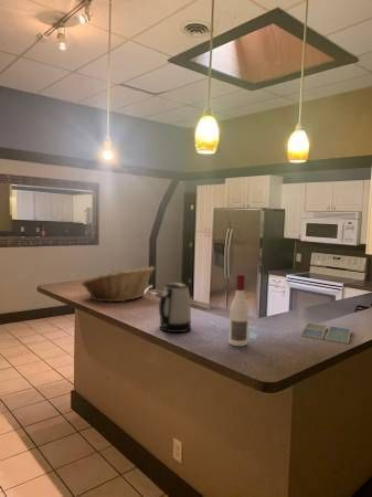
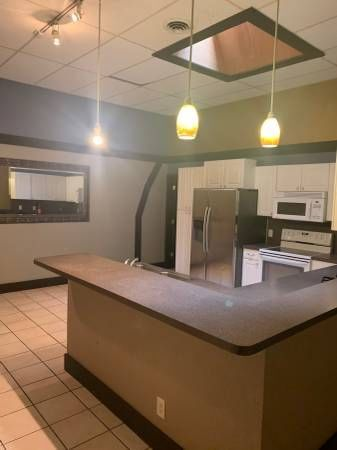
- kettle (173, 306)
- alcohol (238, 309)
- fruit basket (119, 282)
- drink coaster (327, 332)
